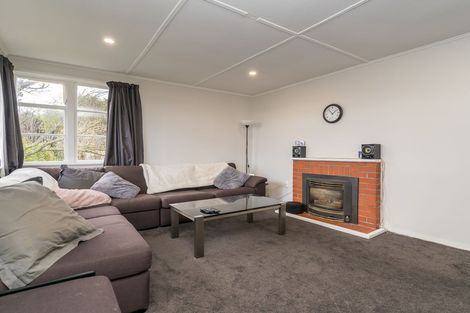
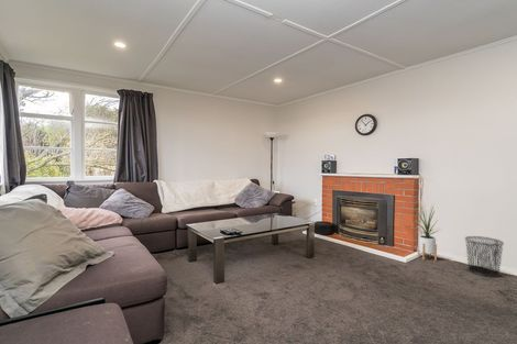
+ waste bin (483, 255)
+ house plant (428, 230)
